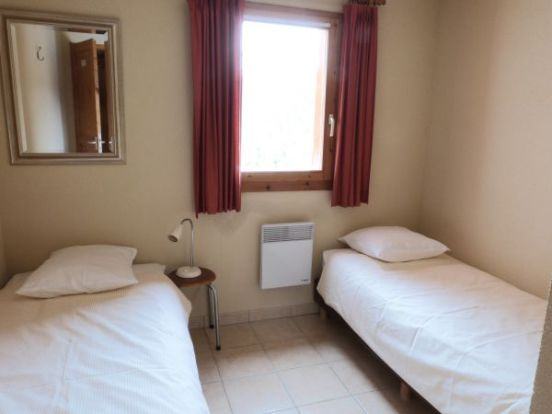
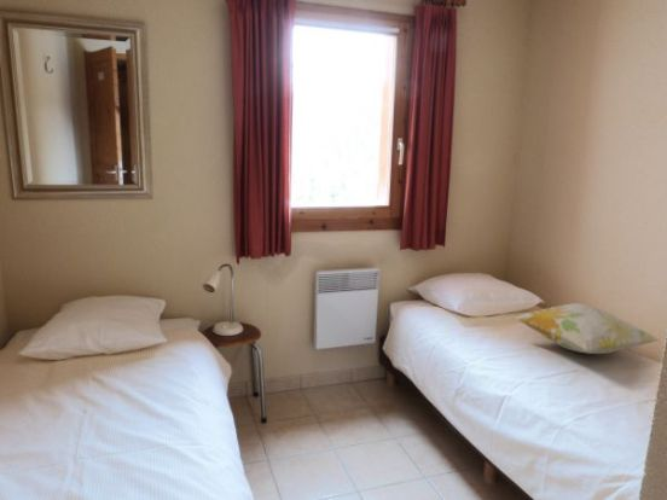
+ decorative pillow (582, 327)
